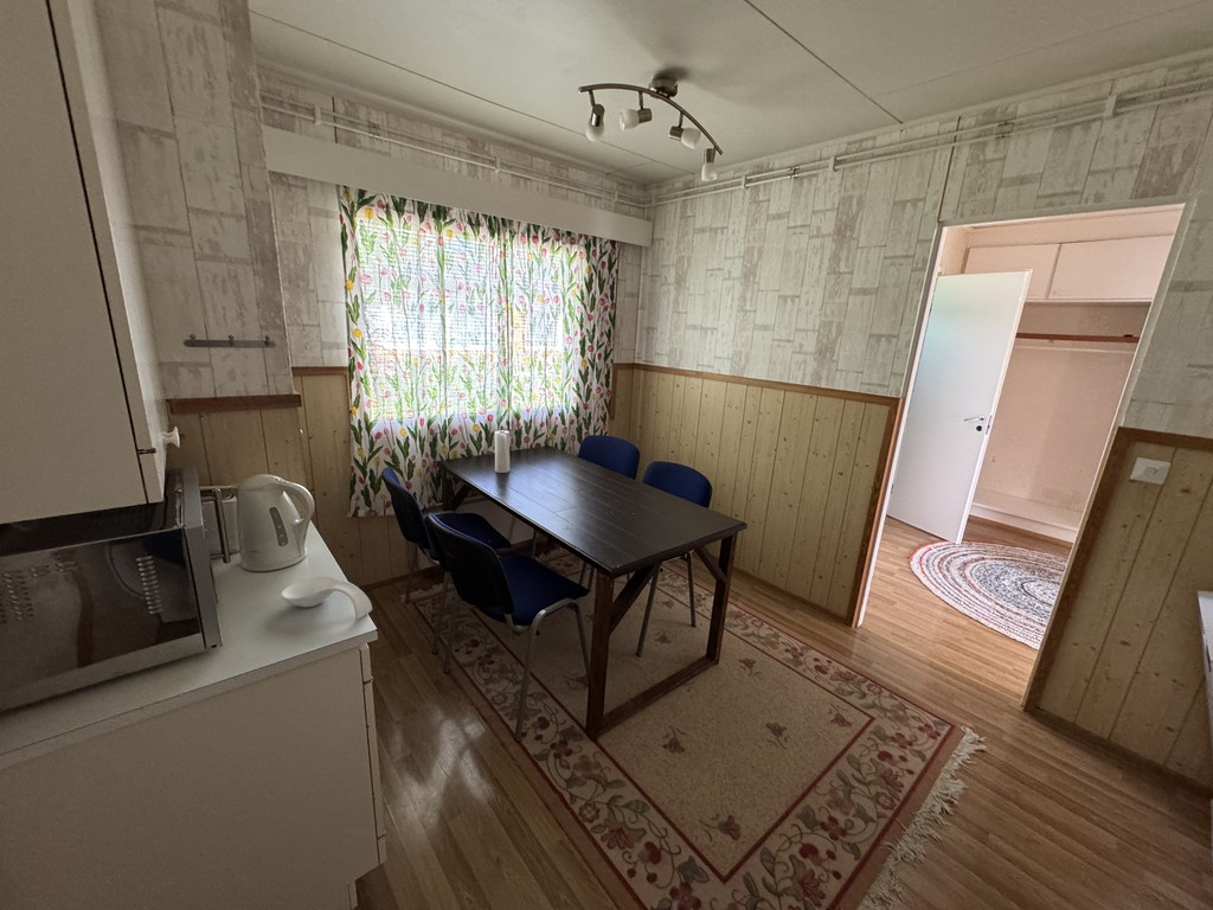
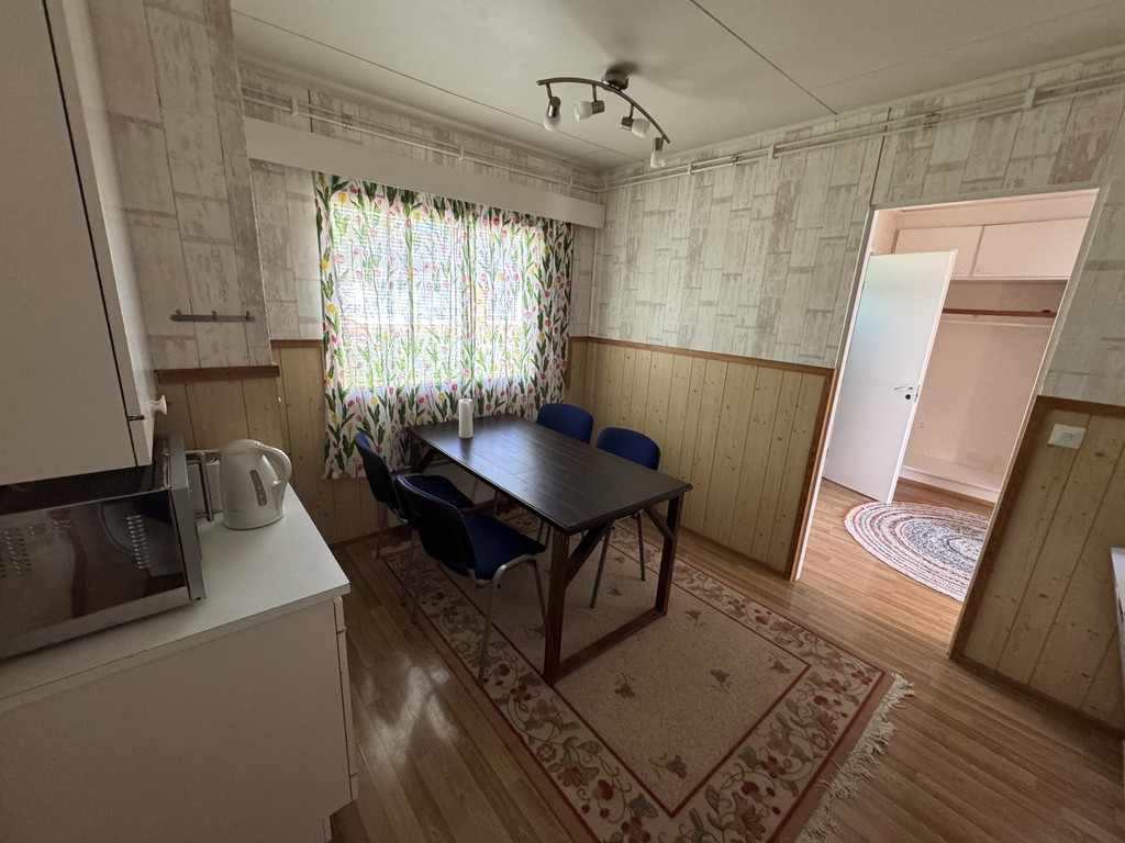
- spoon rest (327, 592)
